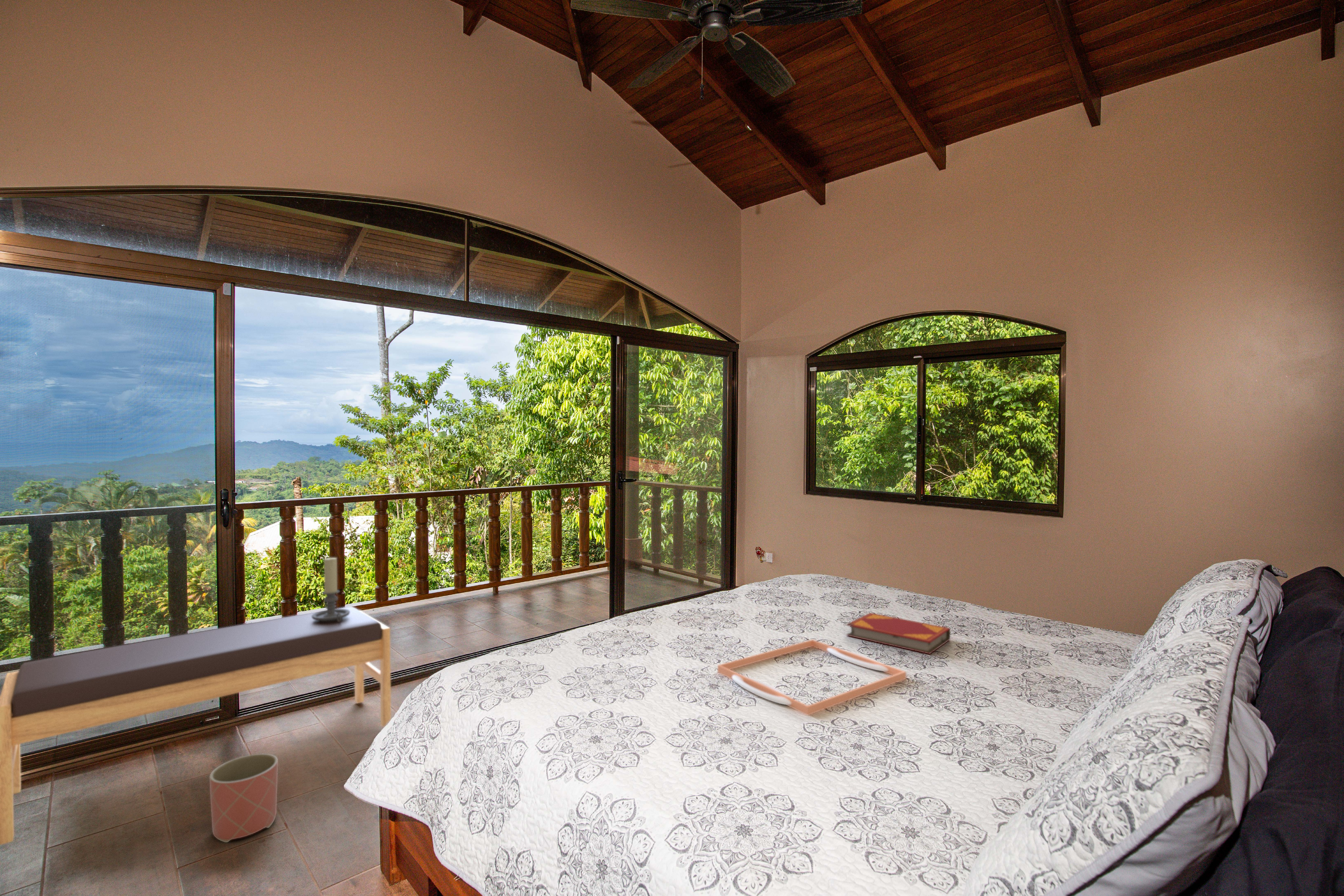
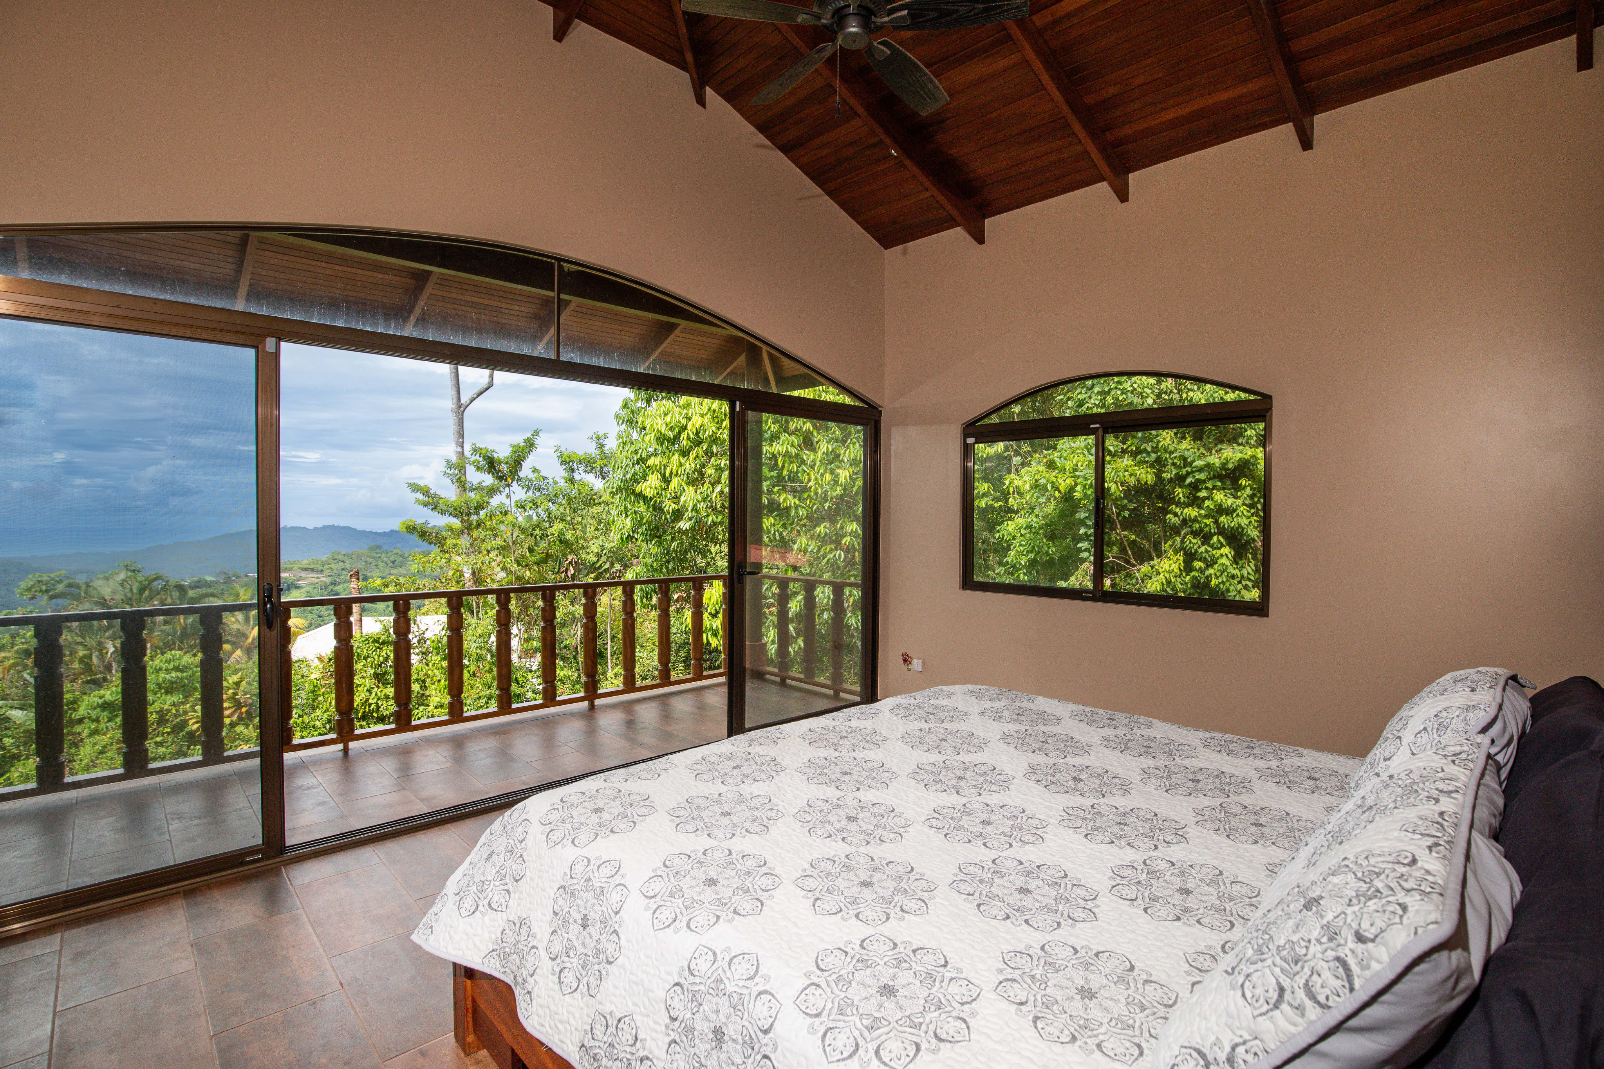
- planter (245, 797)
- candle holder (332, 588)
- bench (219, 697)
- serving tray (804, 649)
- hardback book (898, 632)
